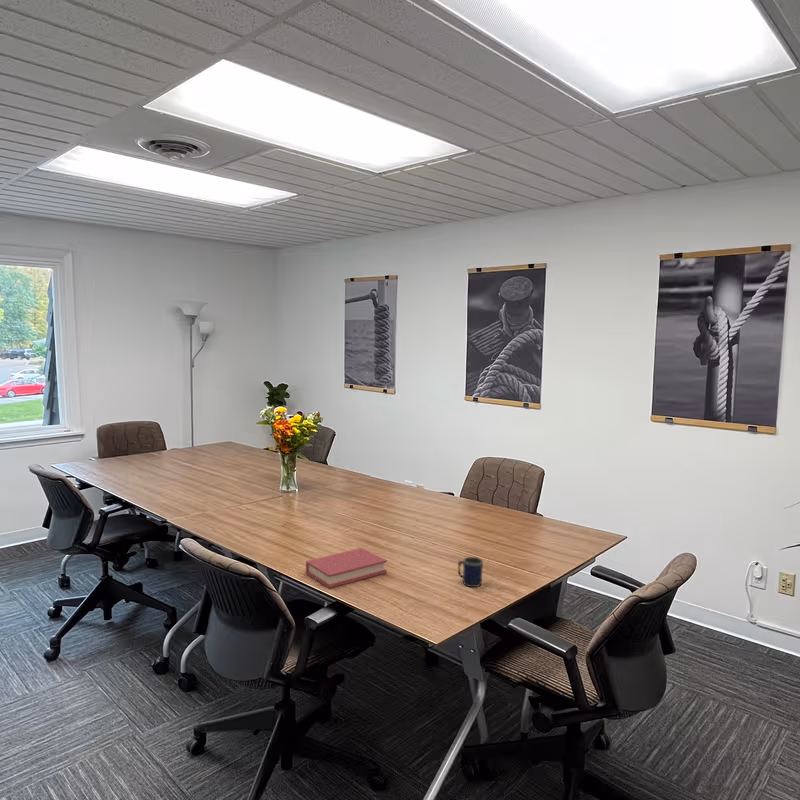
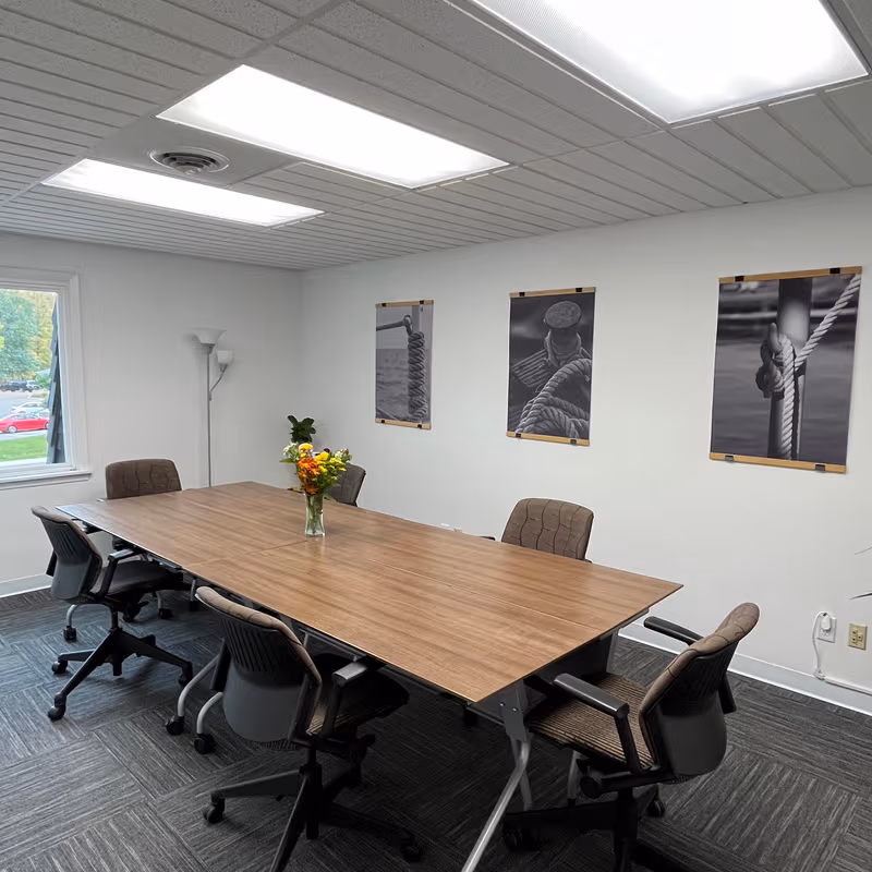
- book (346, 566)
- mug (469, 570)
